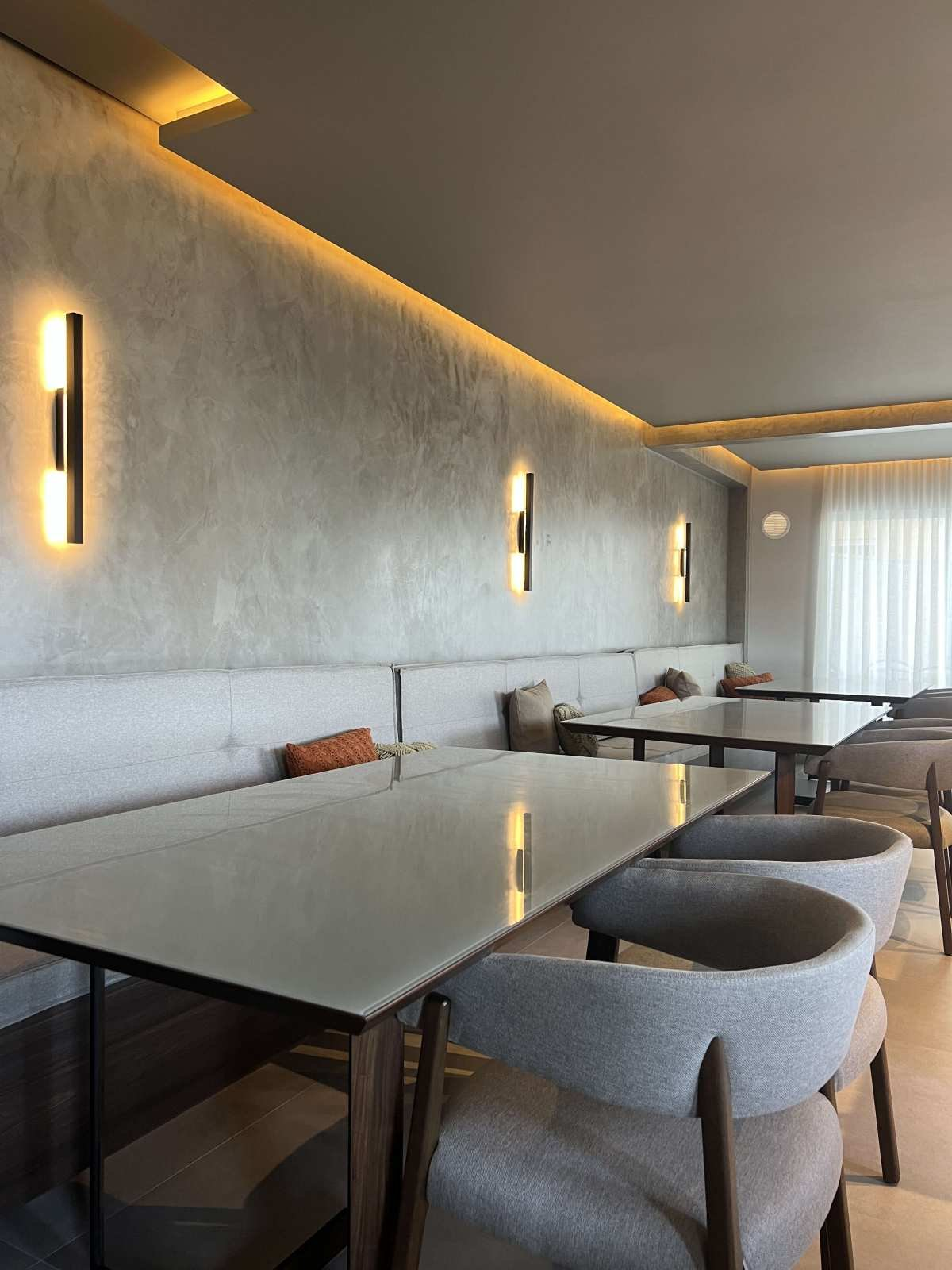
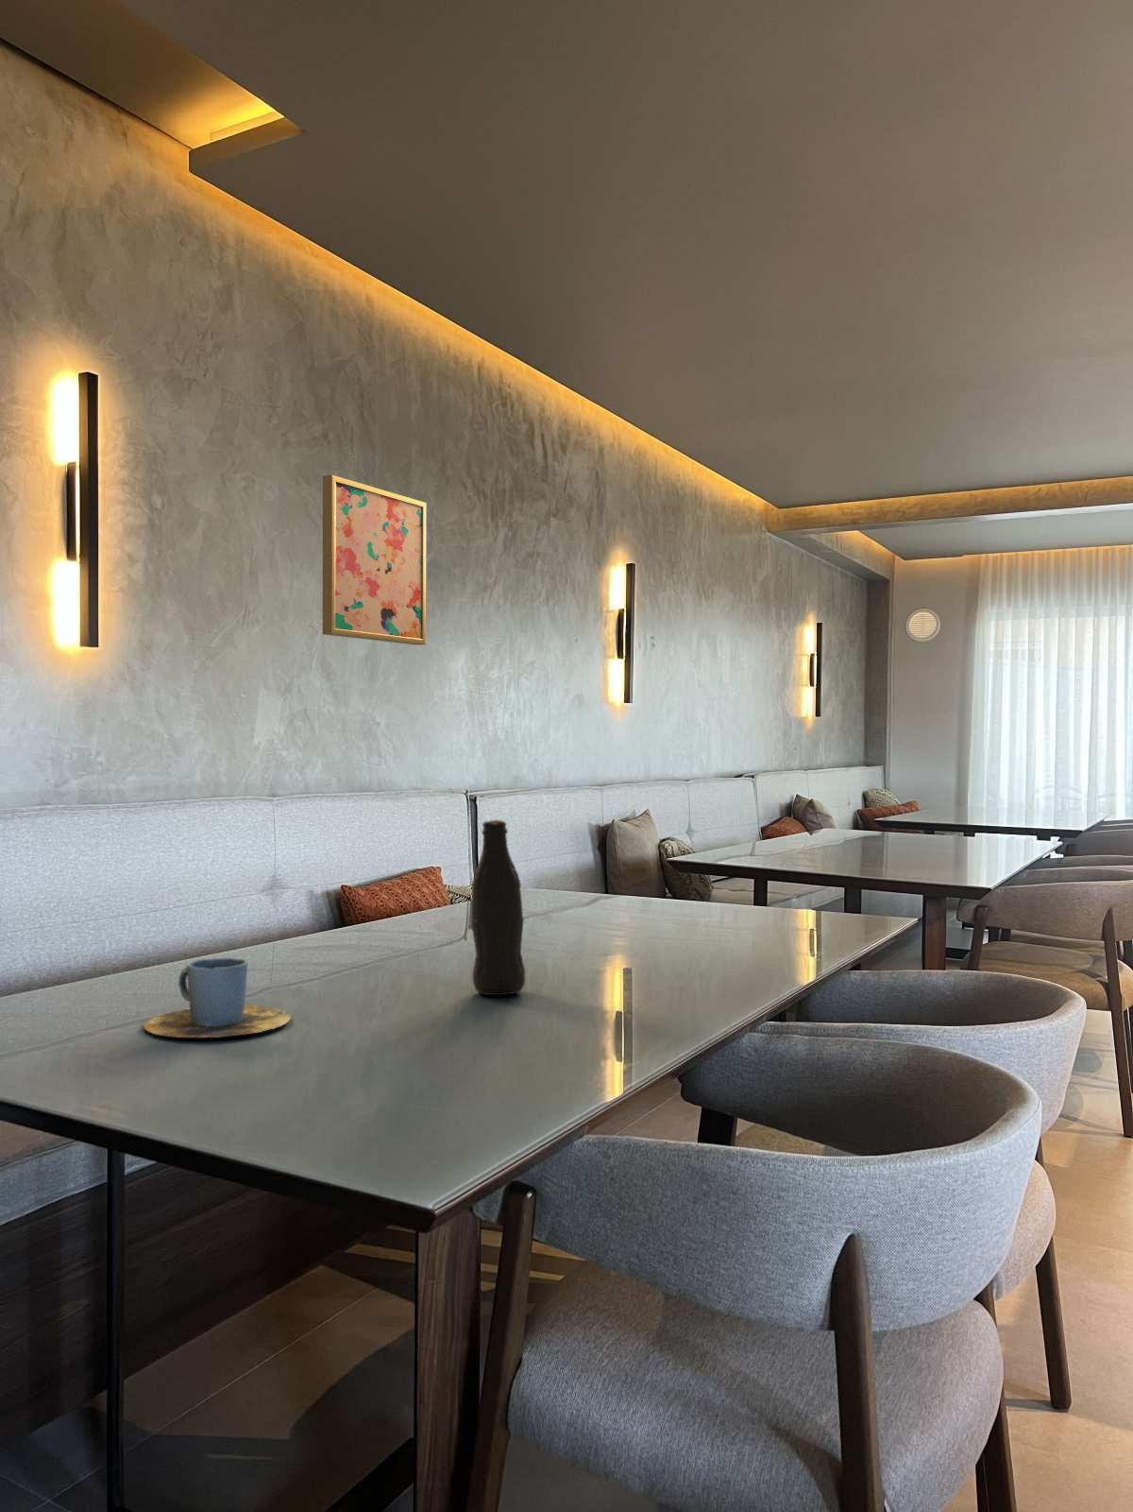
+ cup (218, 992)
+ wall art (377, 566)
+ bottle (497, 906)
